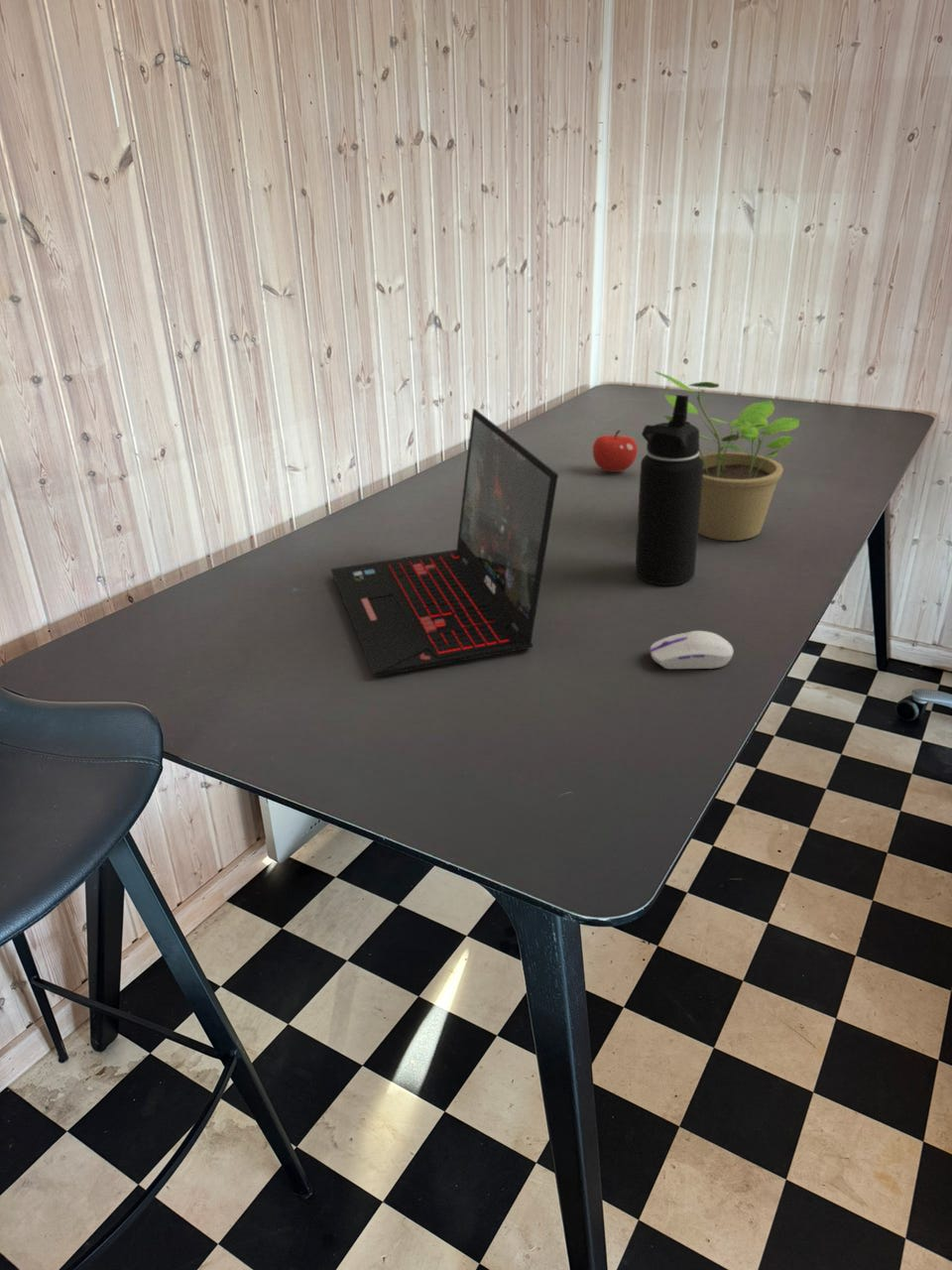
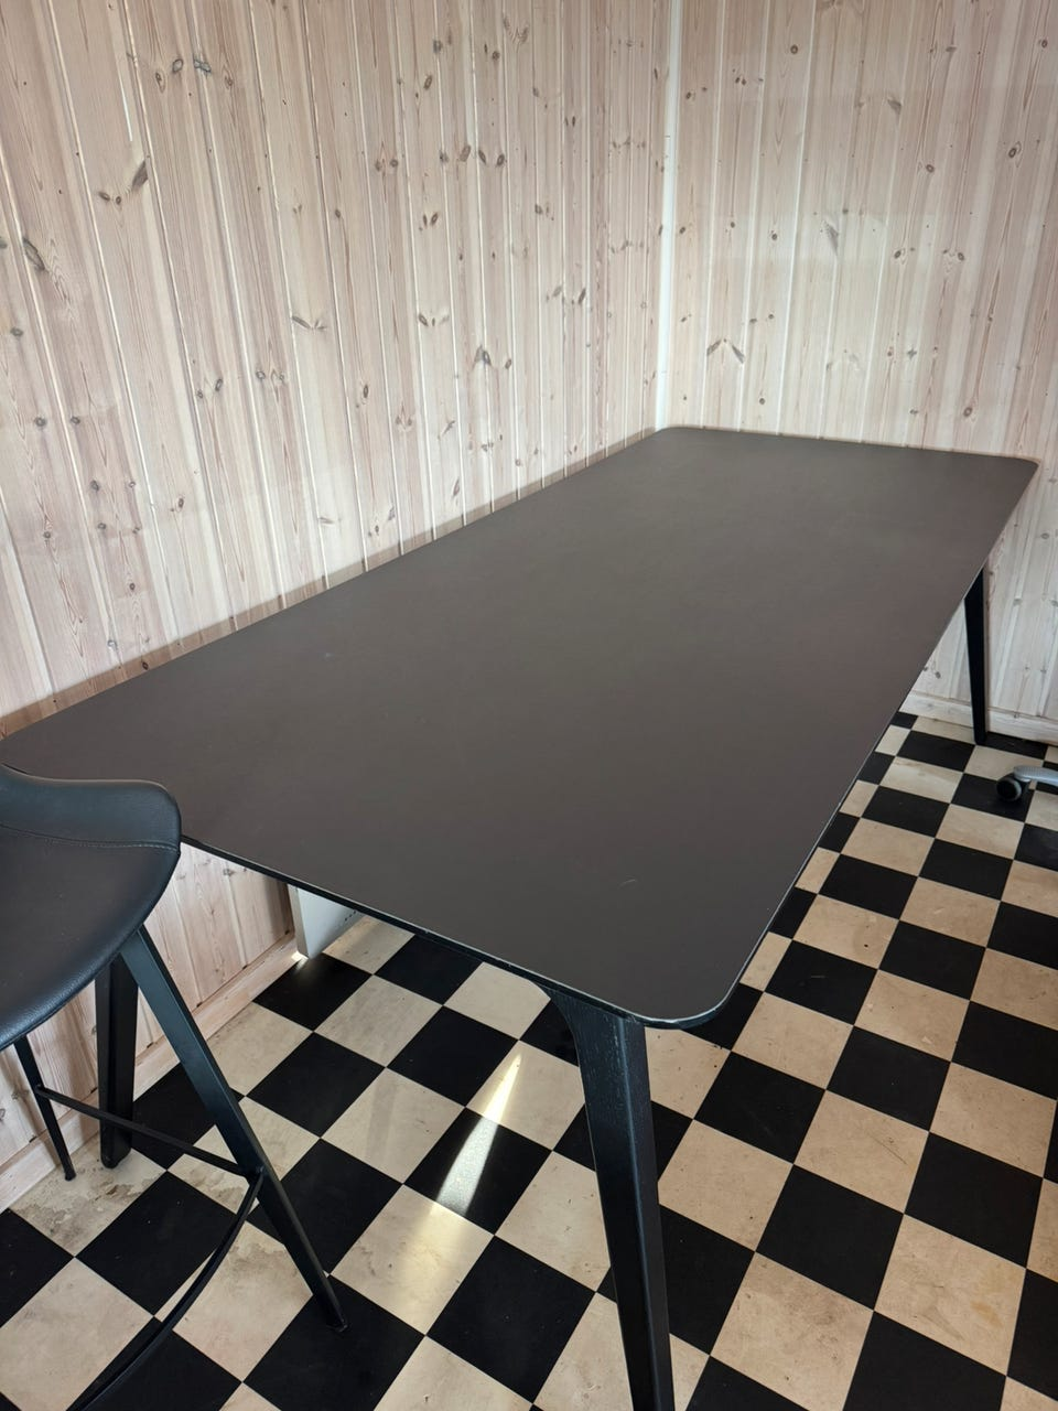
- fruit (615, 450)
- computer mouse (691, 648)
- laptop (432, 553)
- potted plant (730, 452)
- water bottle (667, 493)
